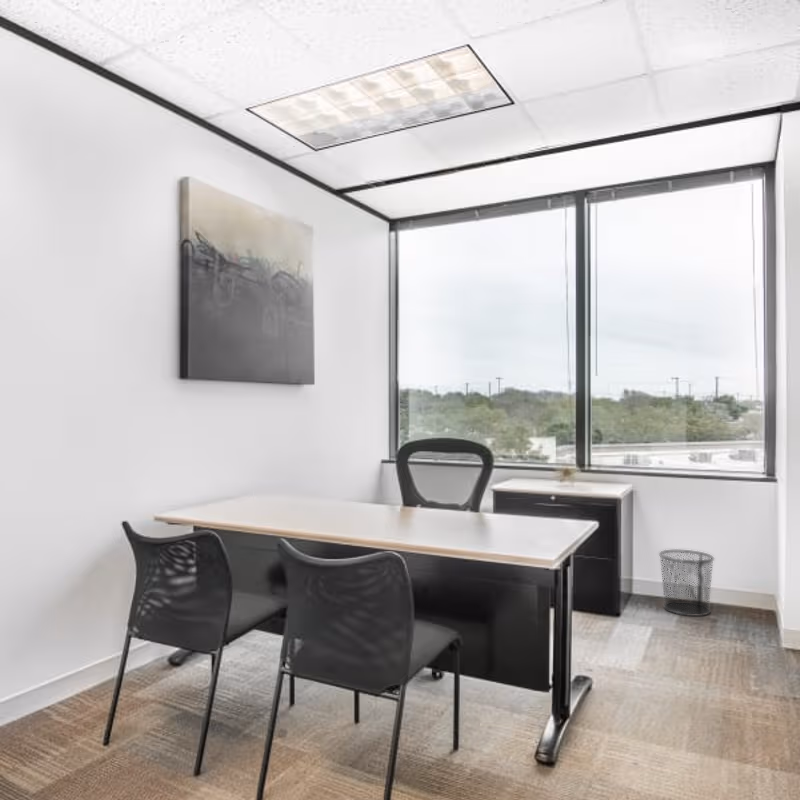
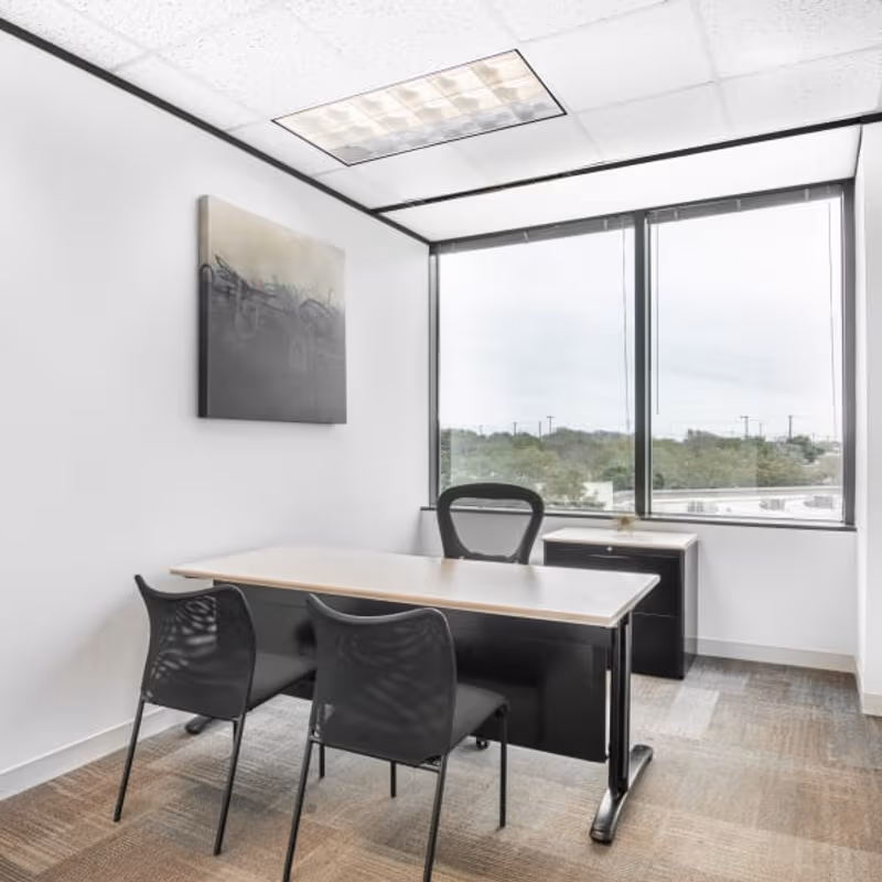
- waste bin (686, 582)
